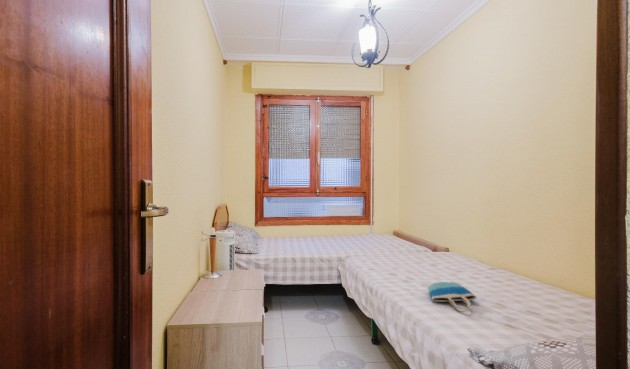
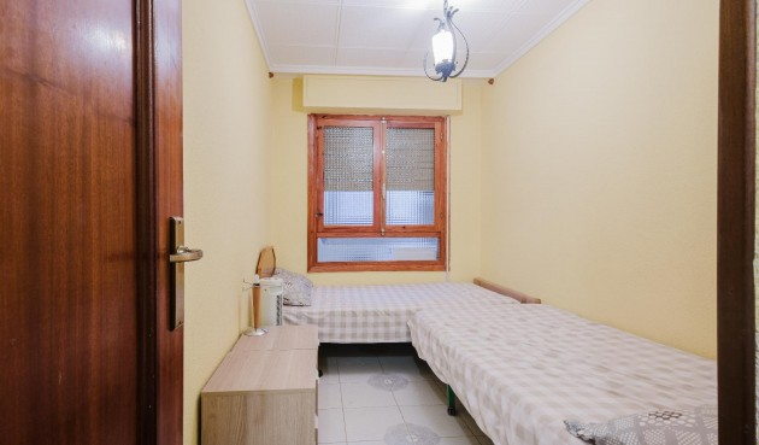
- tote bag (452, 295)
